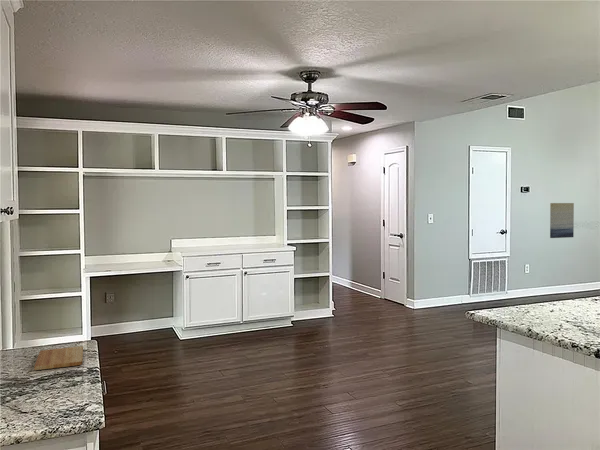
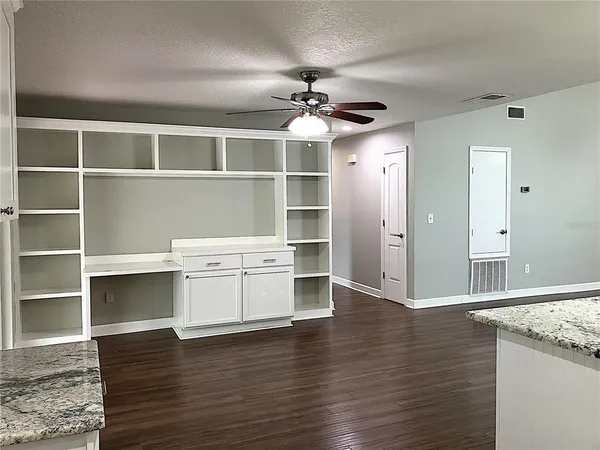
- cutting board (60, 357)
- wall art (562, 220)
